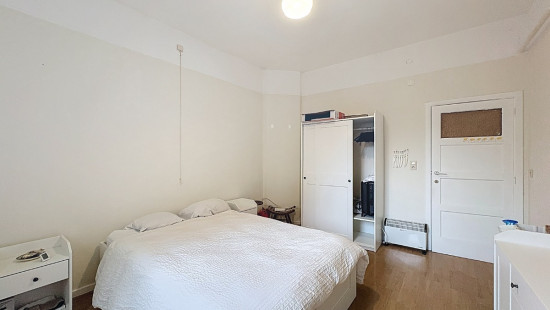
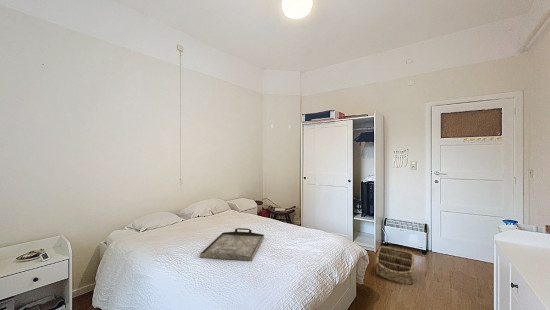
+ serving tray (235, 241)
+ basket (394, 264)
